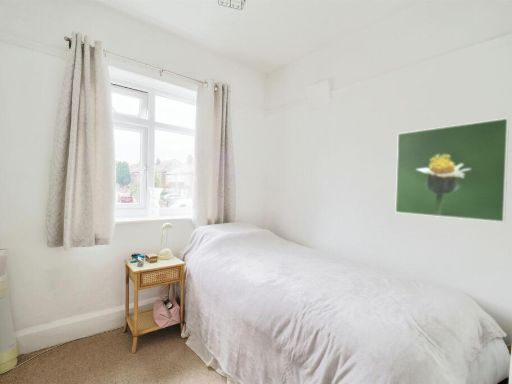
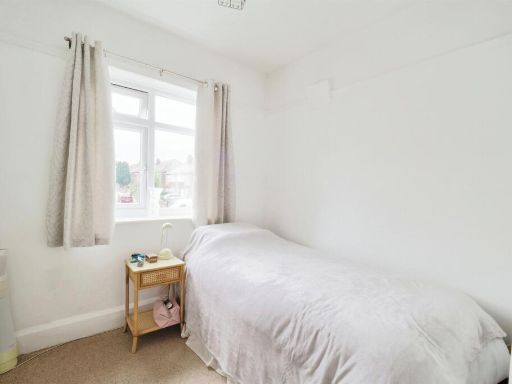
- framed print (444, 172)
